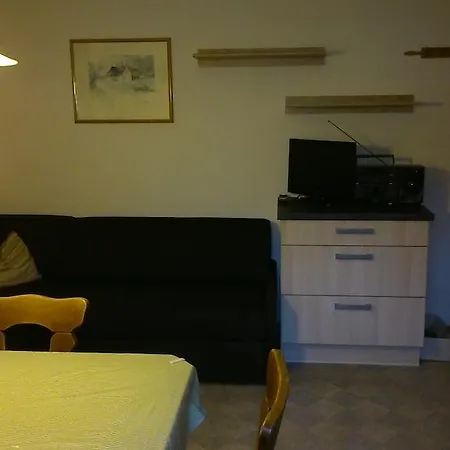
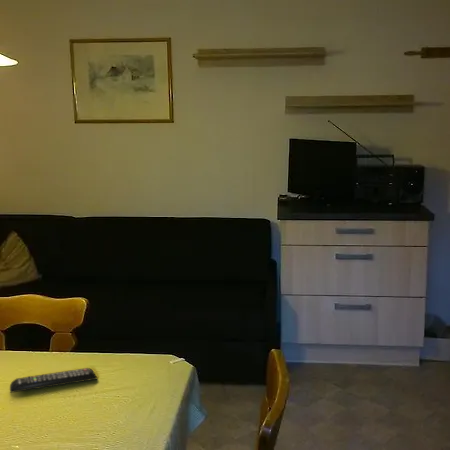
+ remote control (54, 380)
